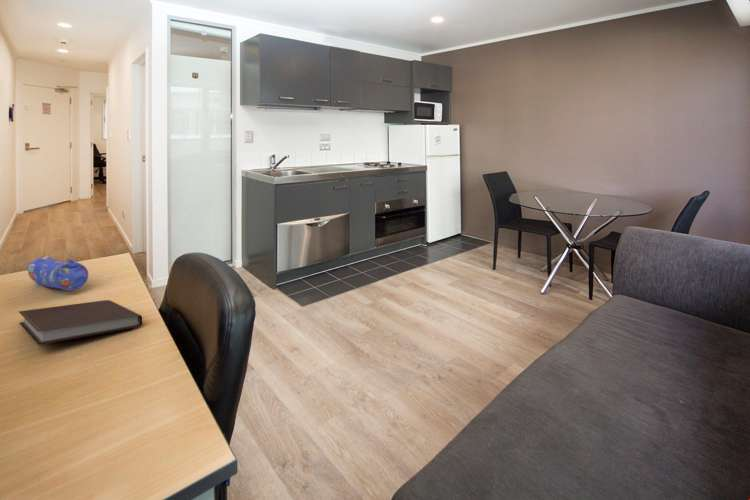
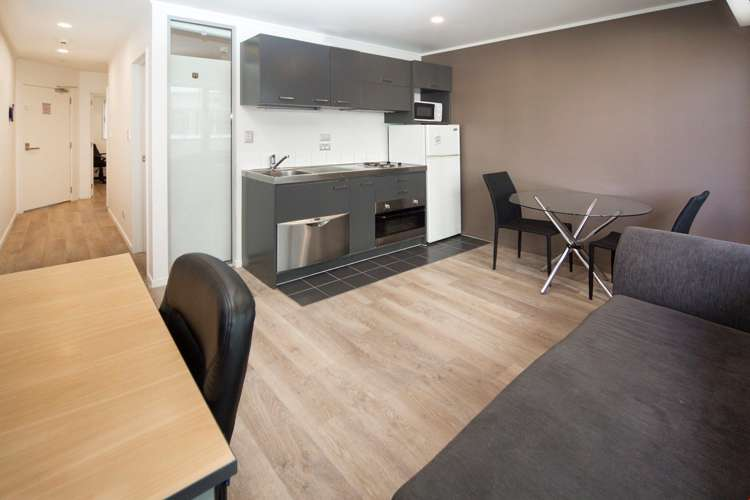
- pencil case (57, 272)
- notebook (80, 318)
